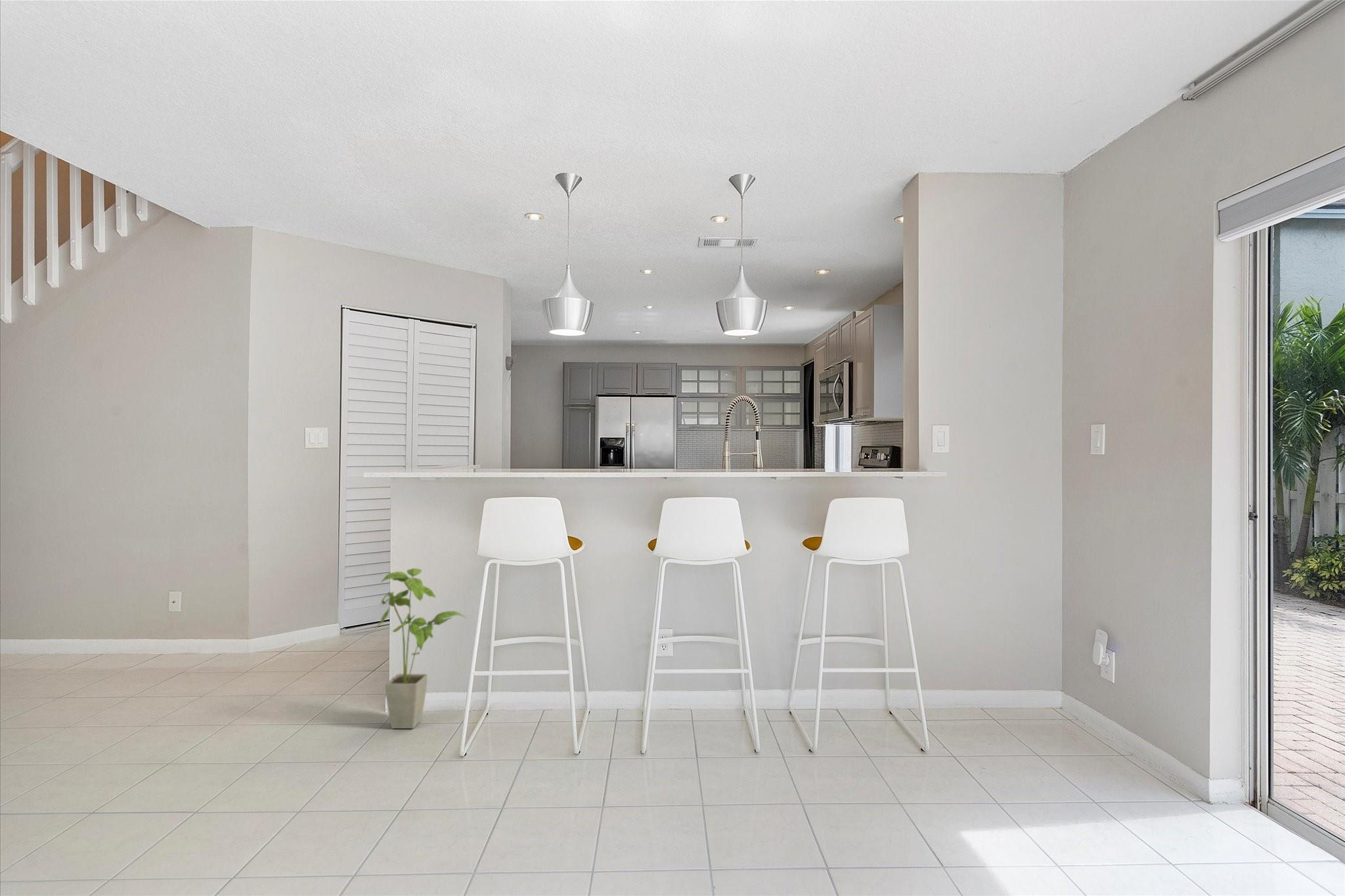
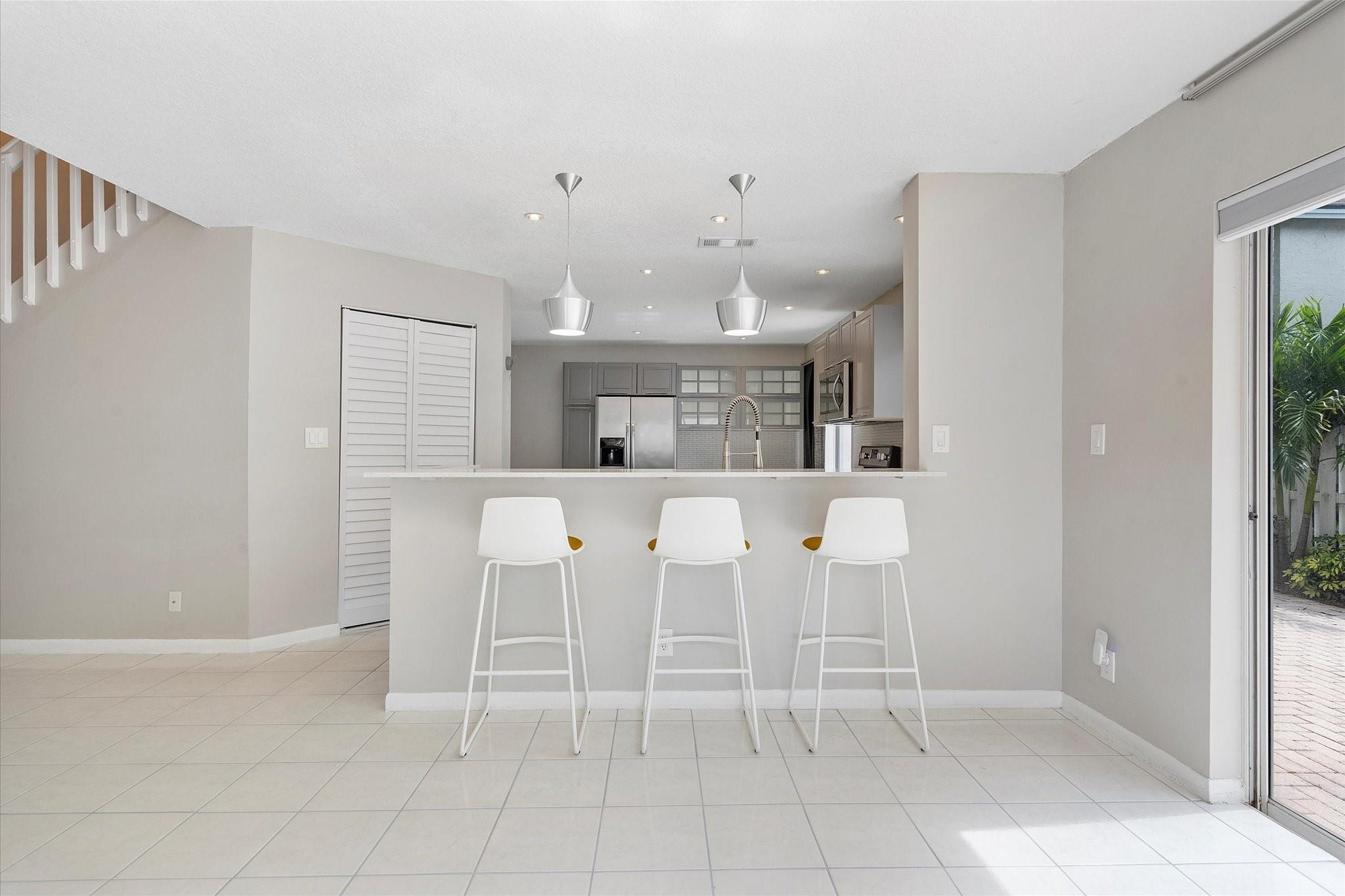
- house plant (416, 648)
